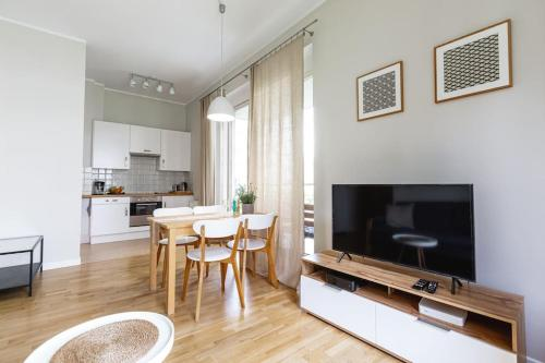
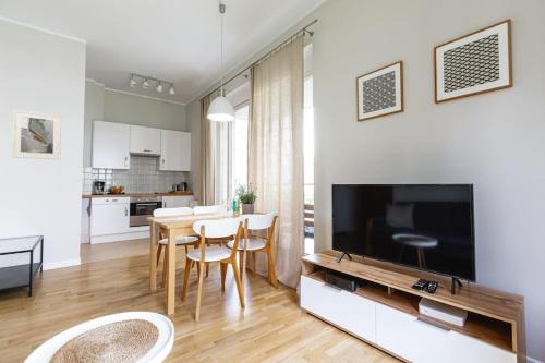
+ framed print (37, 135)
